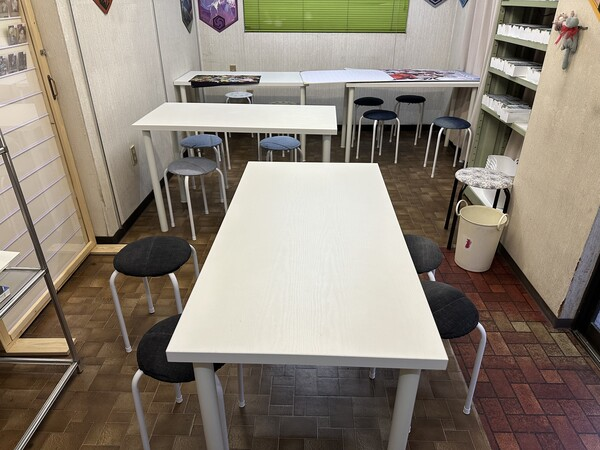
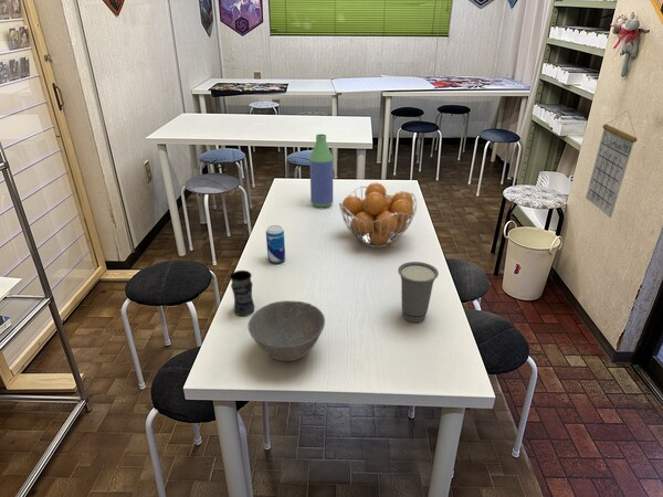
+ beverage can (275, 244)
+ fruit basket (377, 214)
+ bowl (287, 337)
+ cup (415, 294)
+ jar (242, 293)
+ bottle (322, 170)
+ calendar (610, 161)
